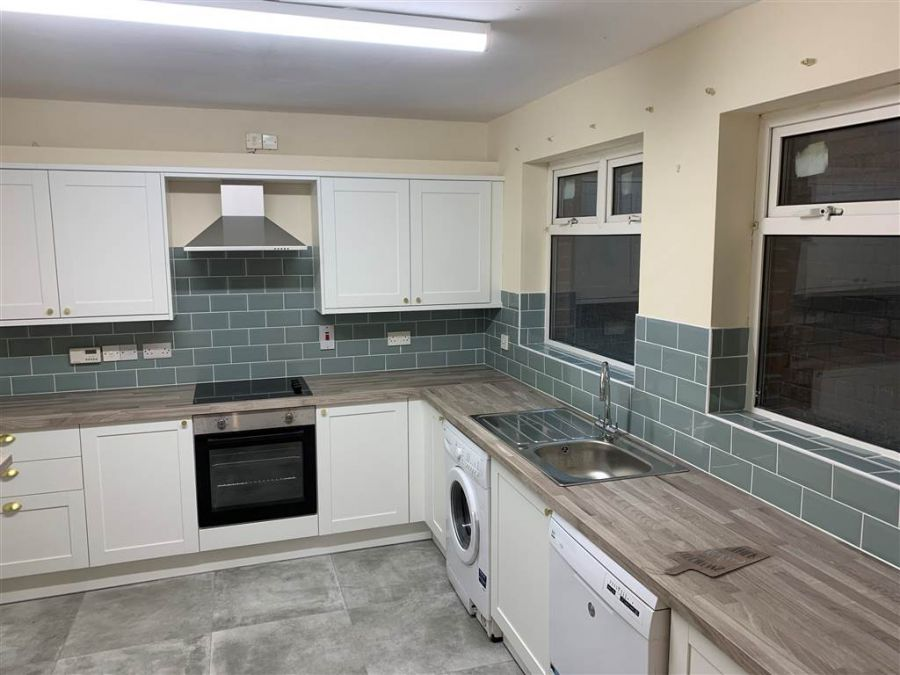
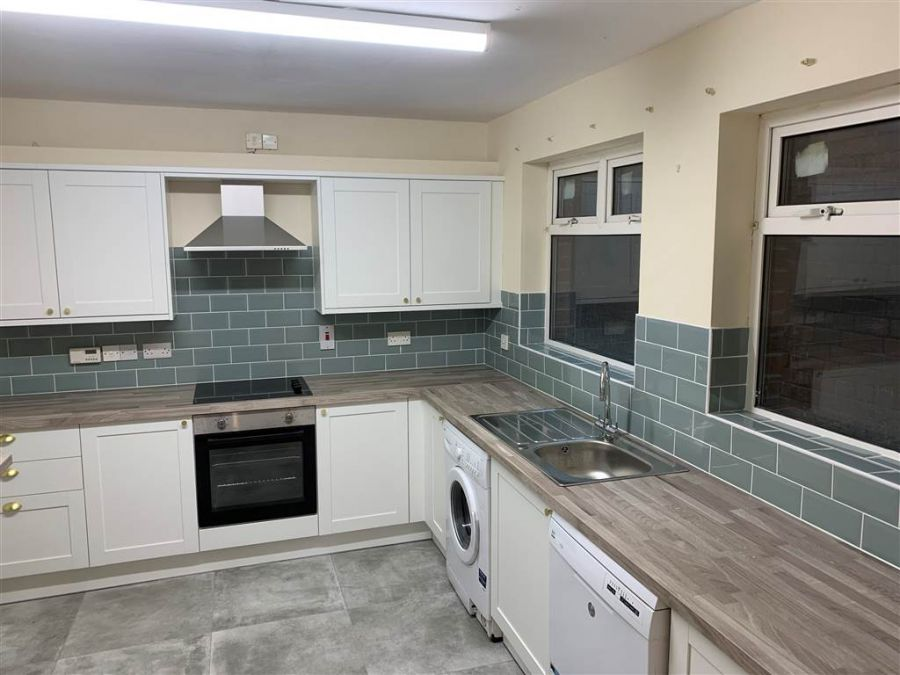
- home sign (703, 559)
